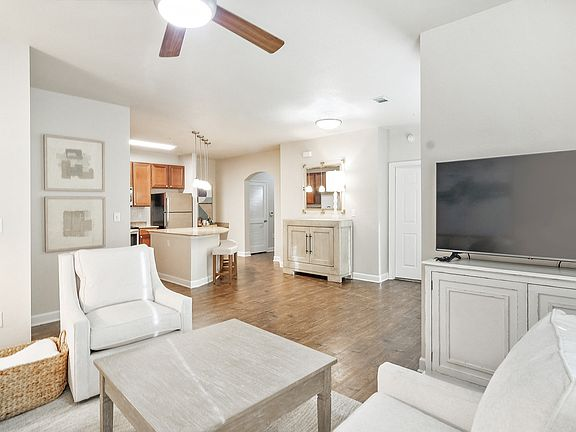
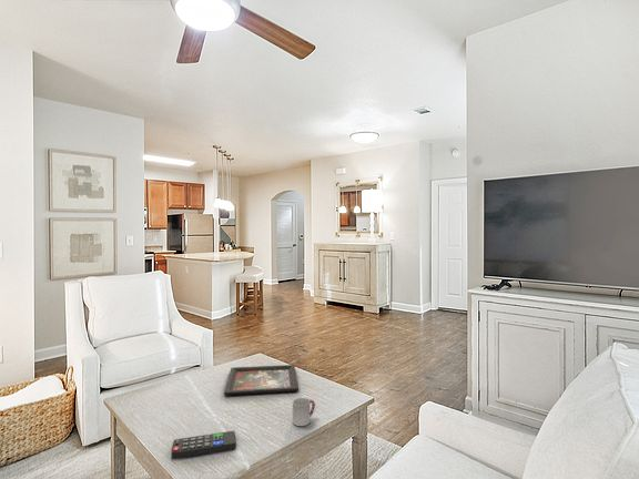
+ decorative tray (262, 378)
+ cup (304, 410)
+ remote control (204, 444)
